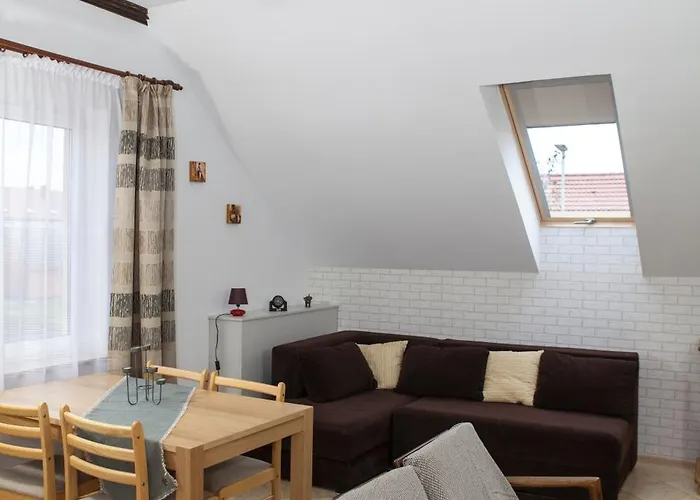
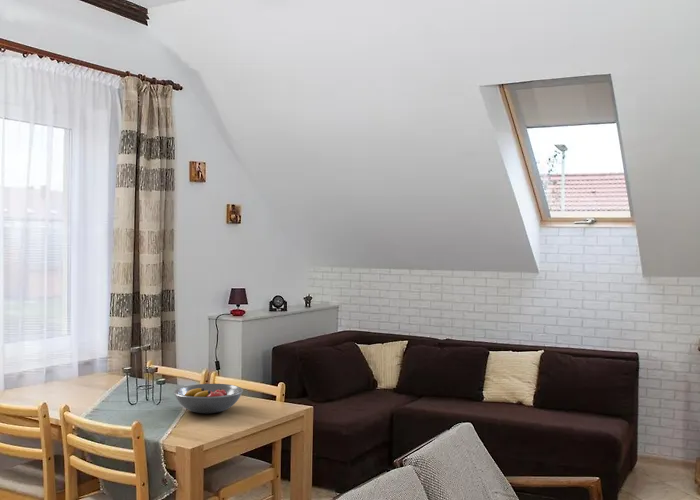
+ fruit bowl (208, 397)
